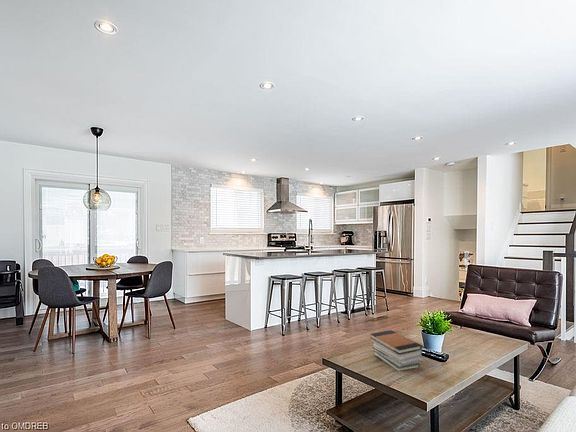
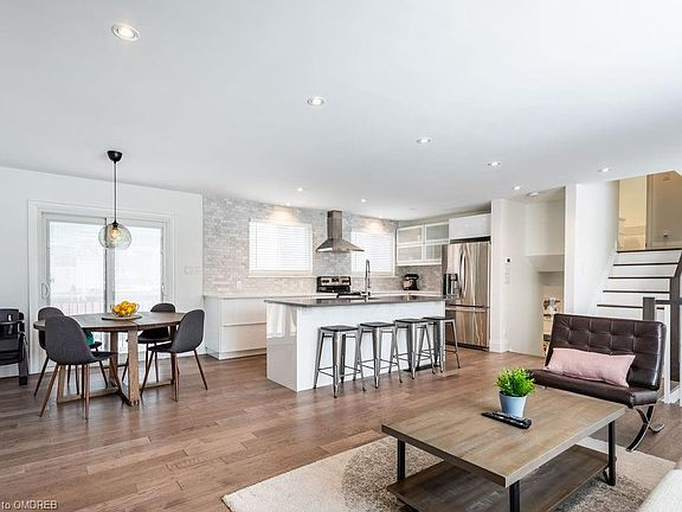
- book stack (395, 350)
